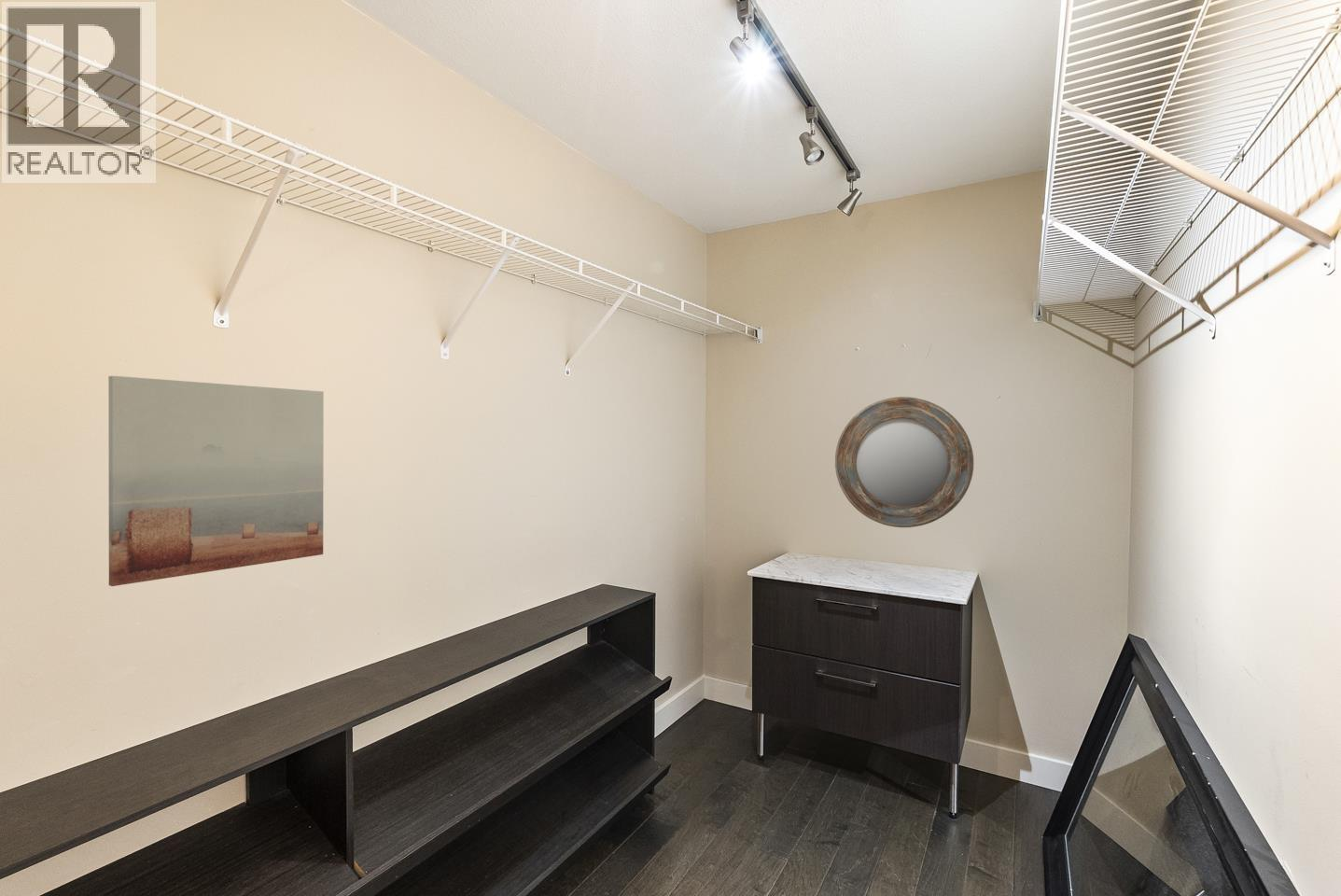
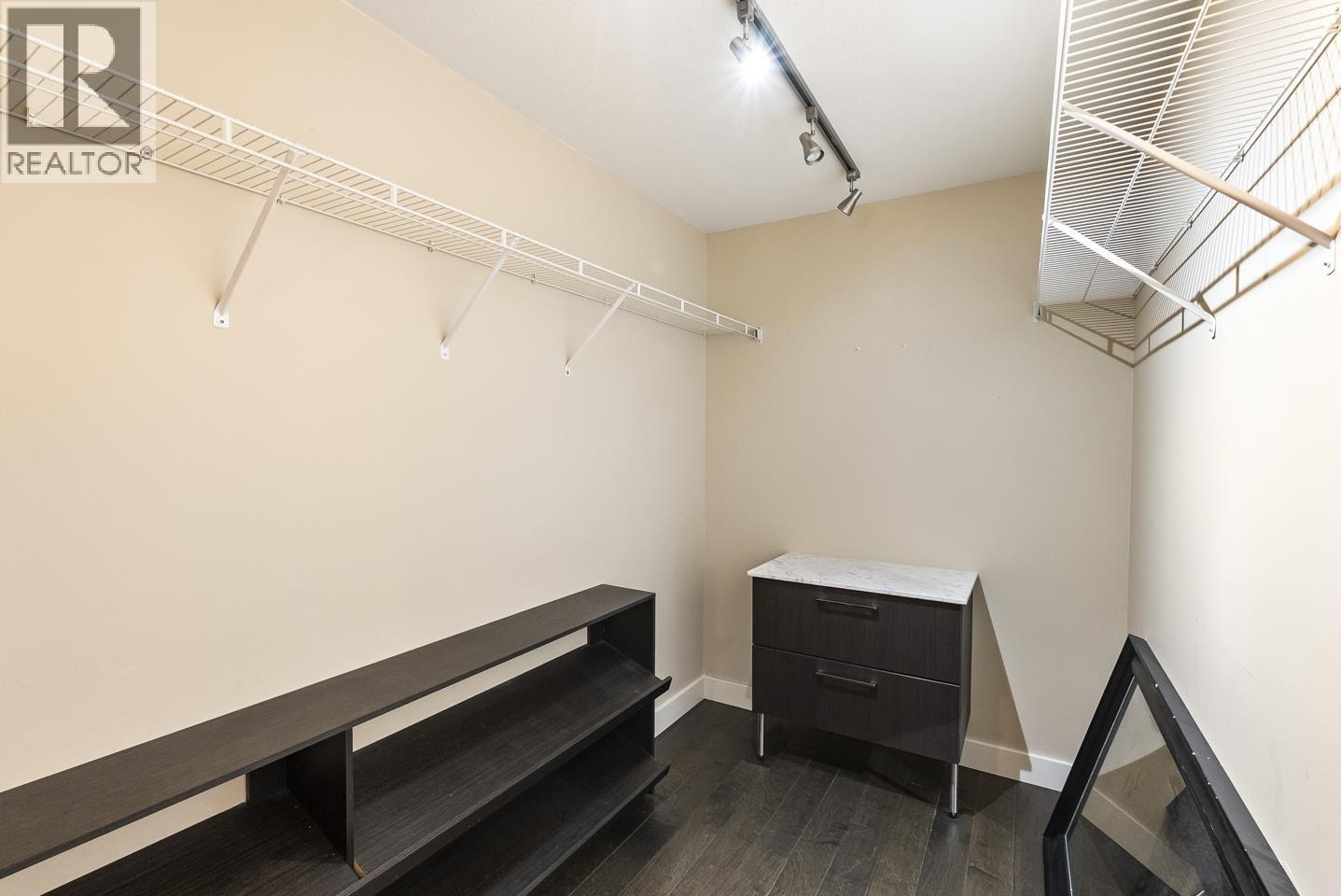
- wall art (229, 476)
- home mirror (901, 462)
